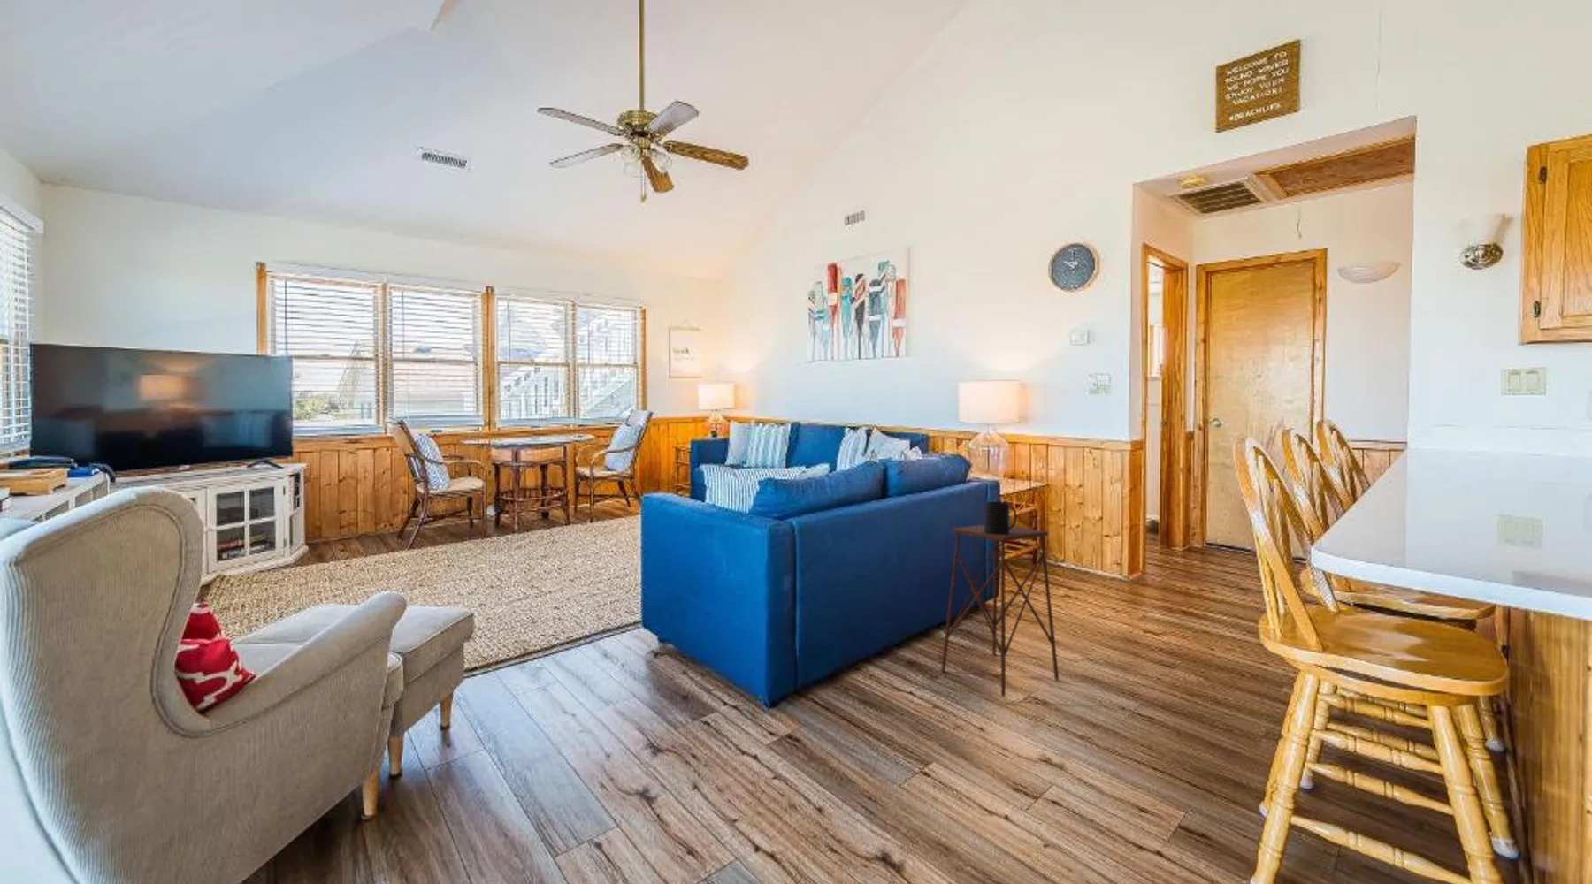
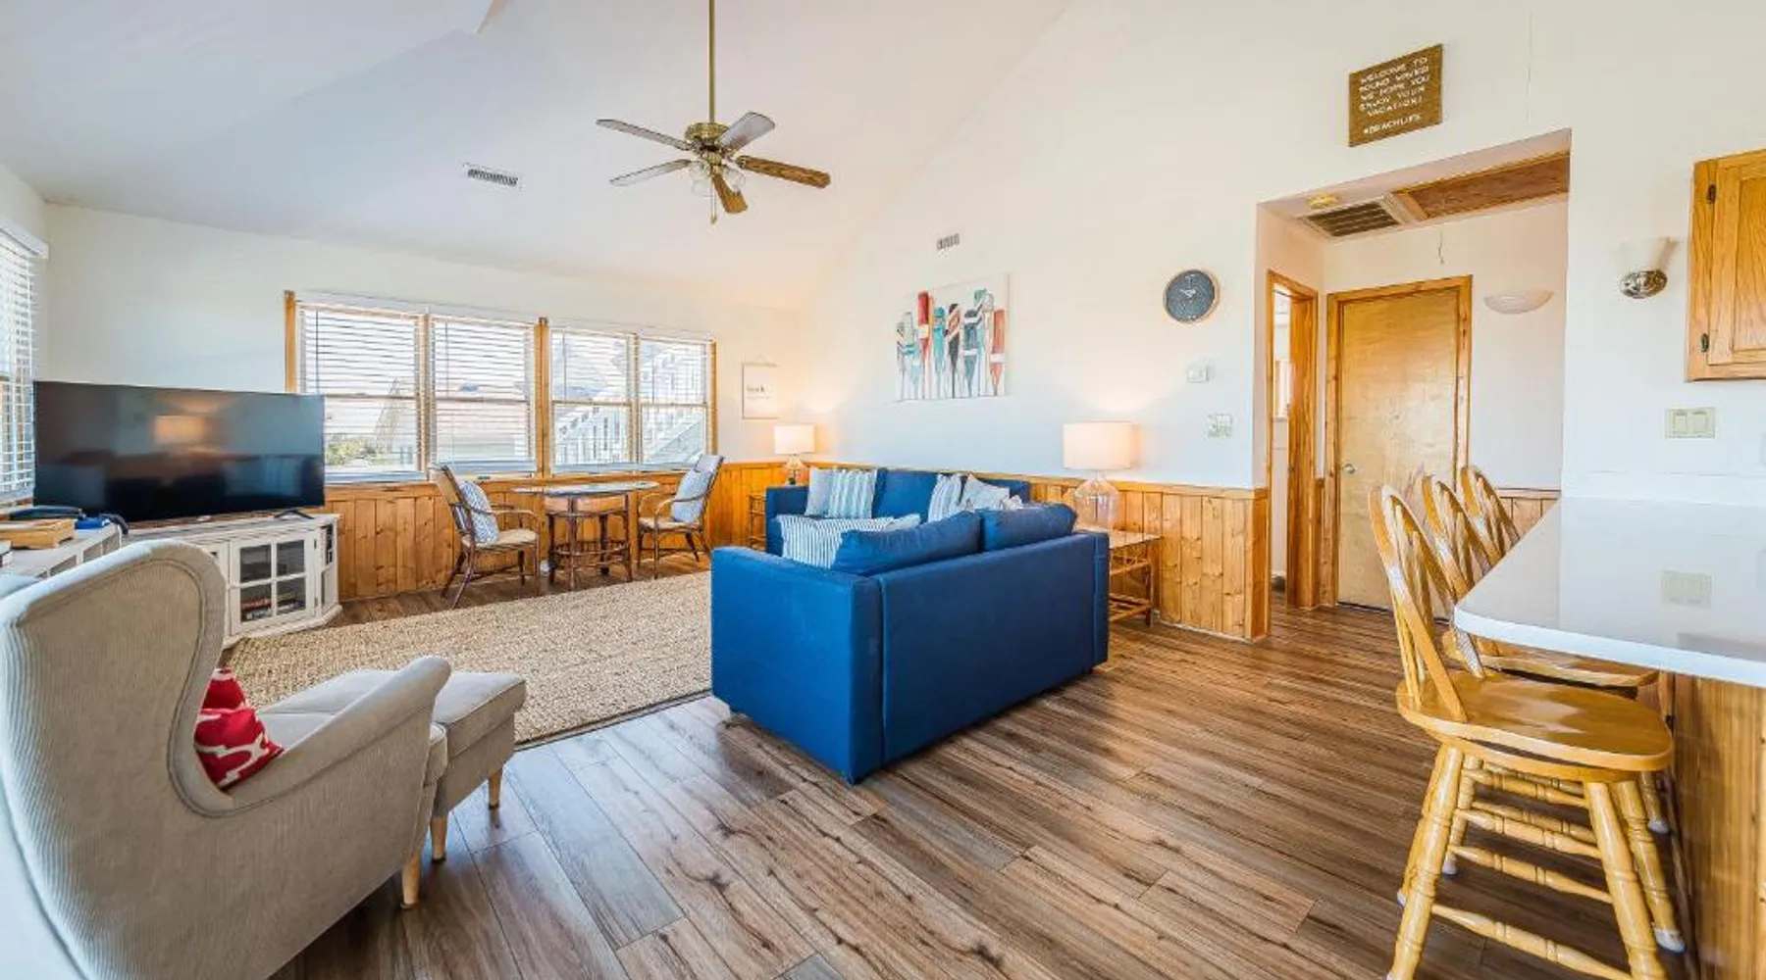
- side table (1001, 603)
- mug (1001, 517)
